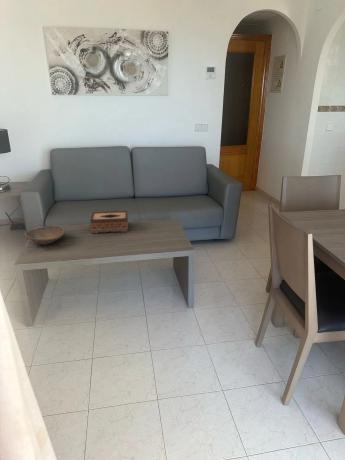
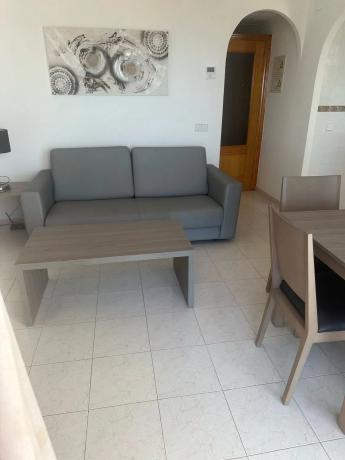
- decorative bowl (45, 236)
- tissue box (109, 221)
